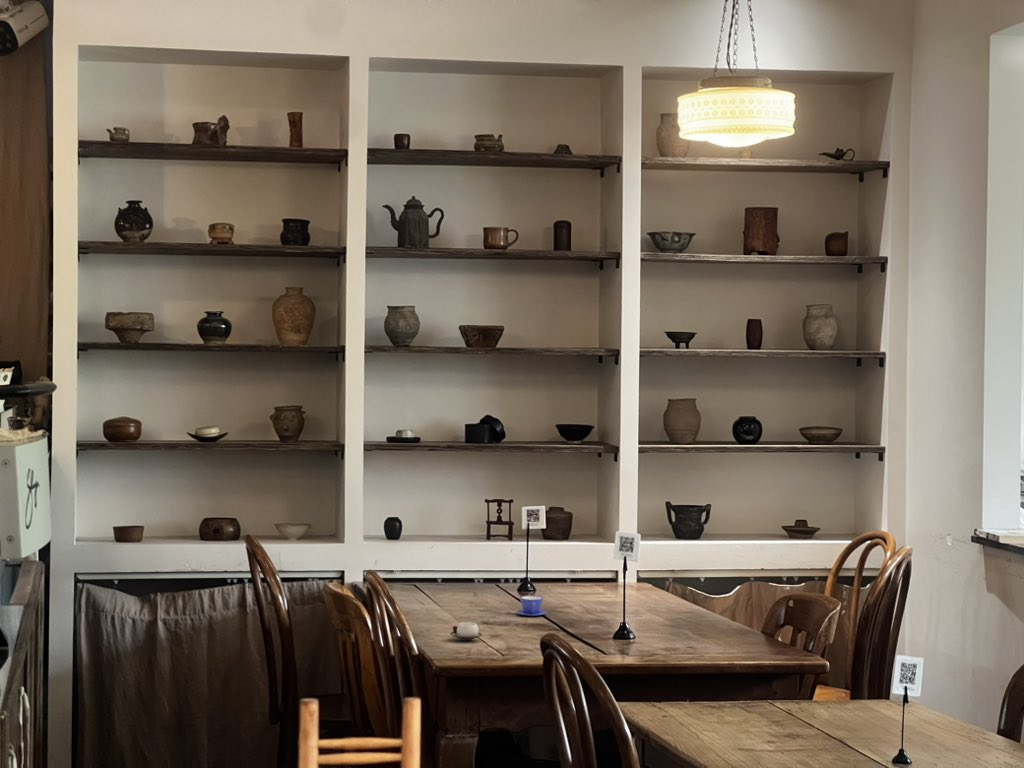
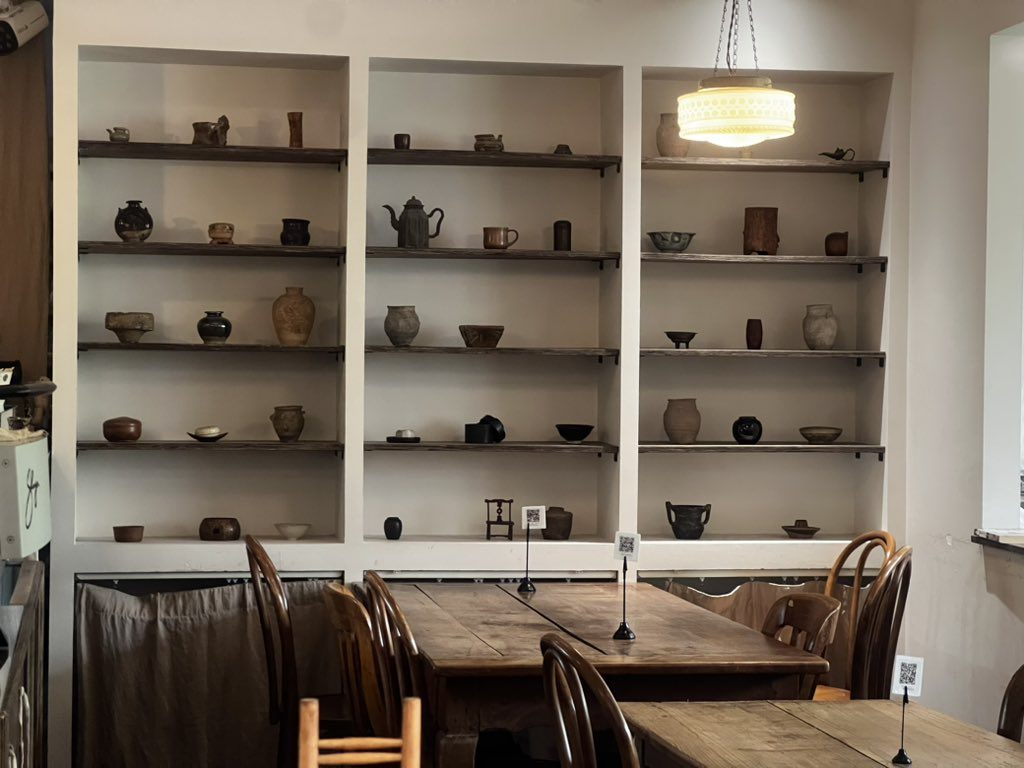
- teacup (531, 606)
- cup (467, 631)
